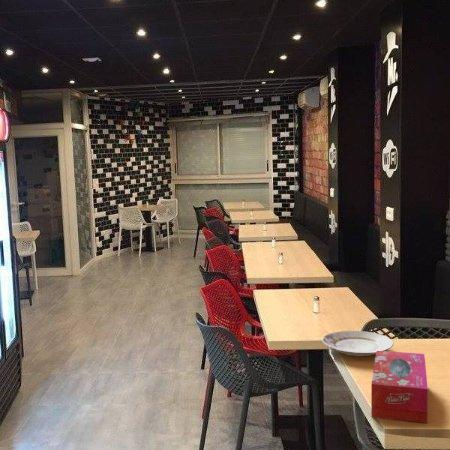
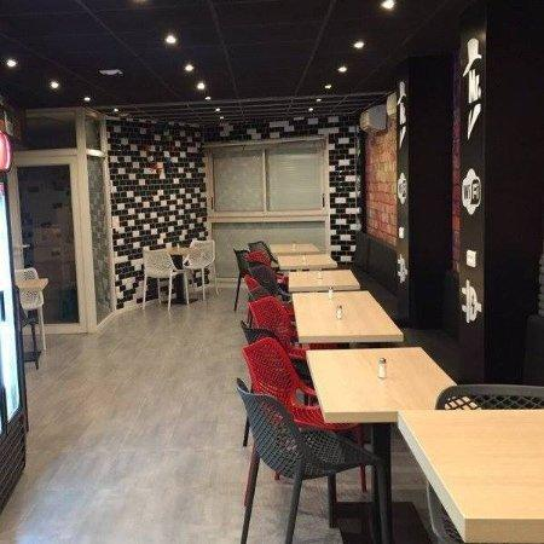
- plate (357, 344)
- tissue box (399, 383)
